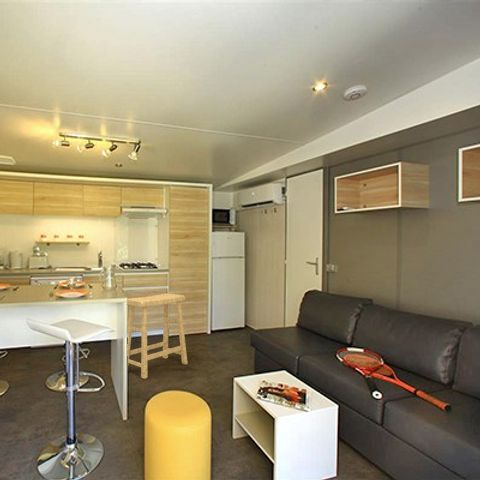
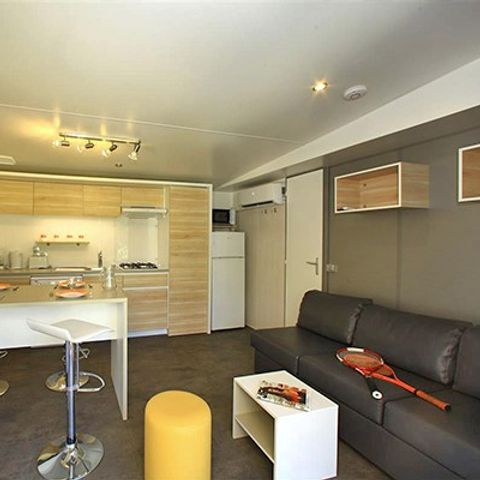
- stool (163, 332)
